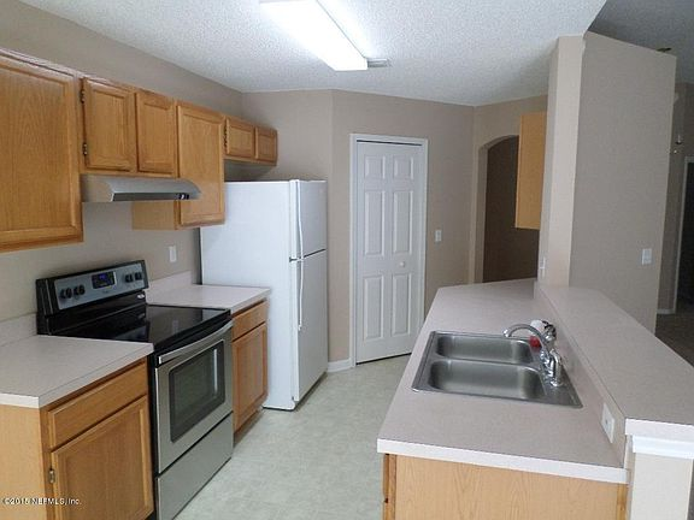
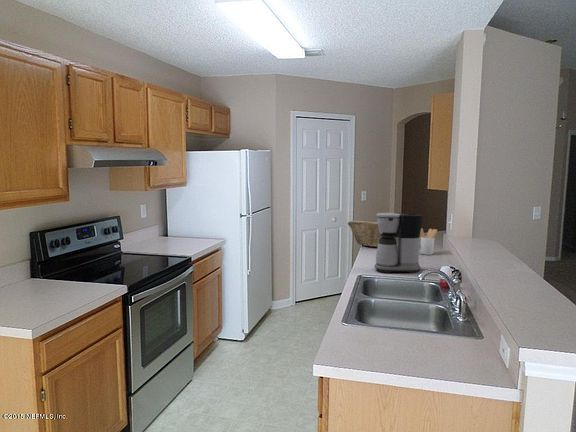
+ coffee maker (398, 241)
+ utensil holder (429, 240)
+ fruit basket (377, 232)
